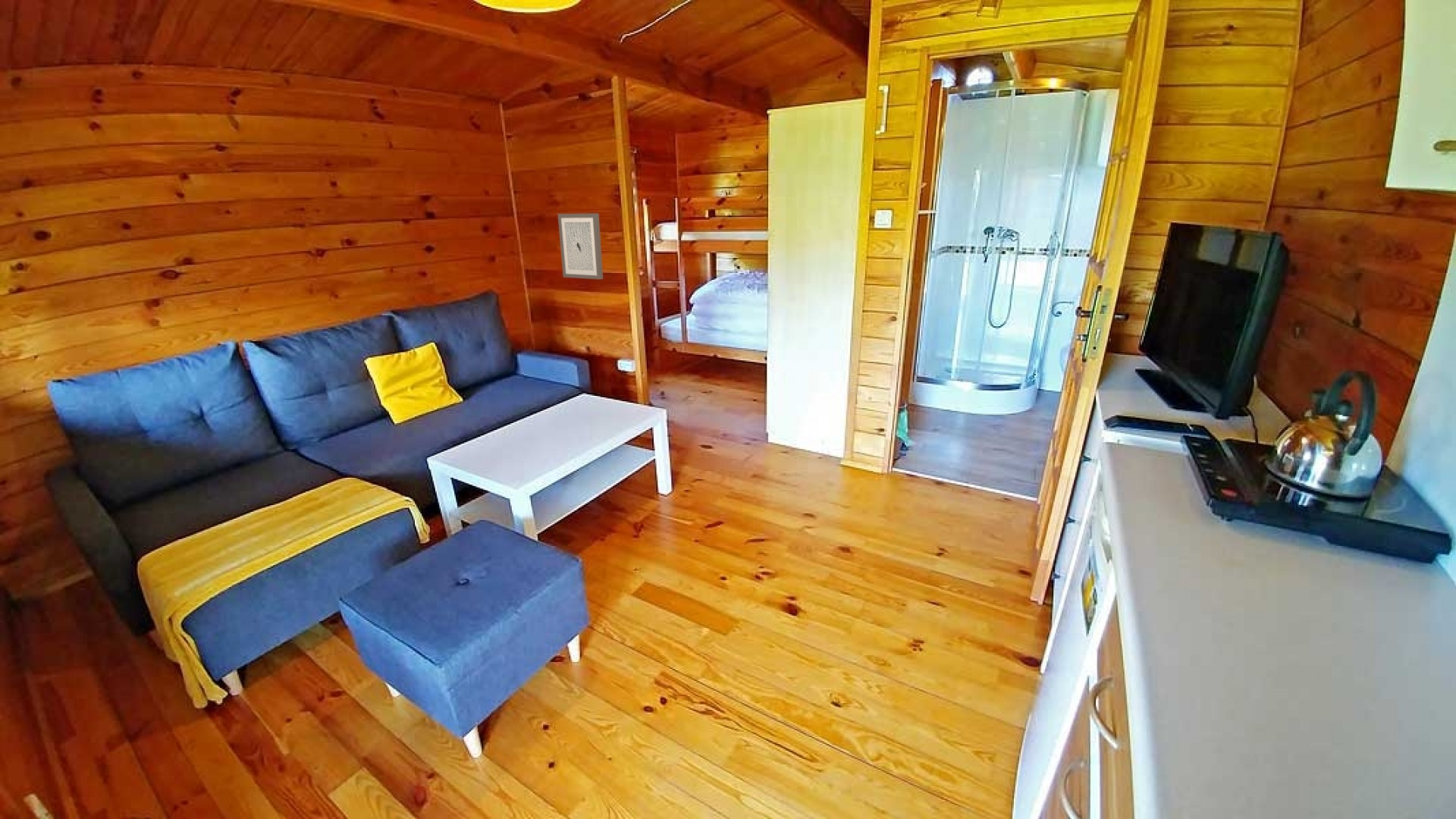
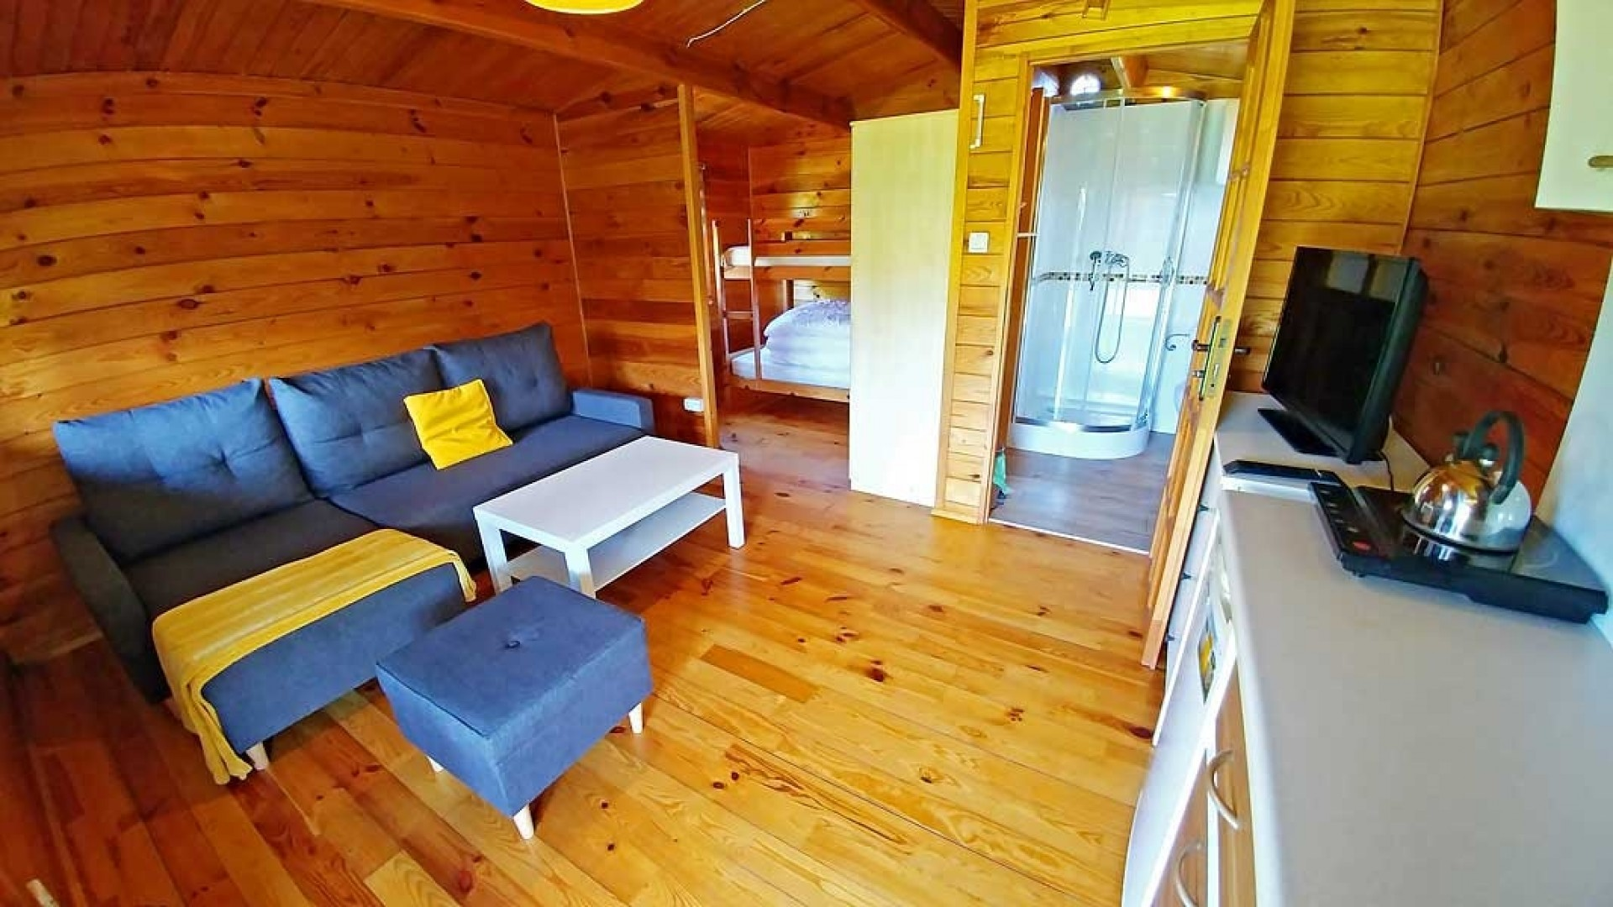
- wall art (580, 246)
